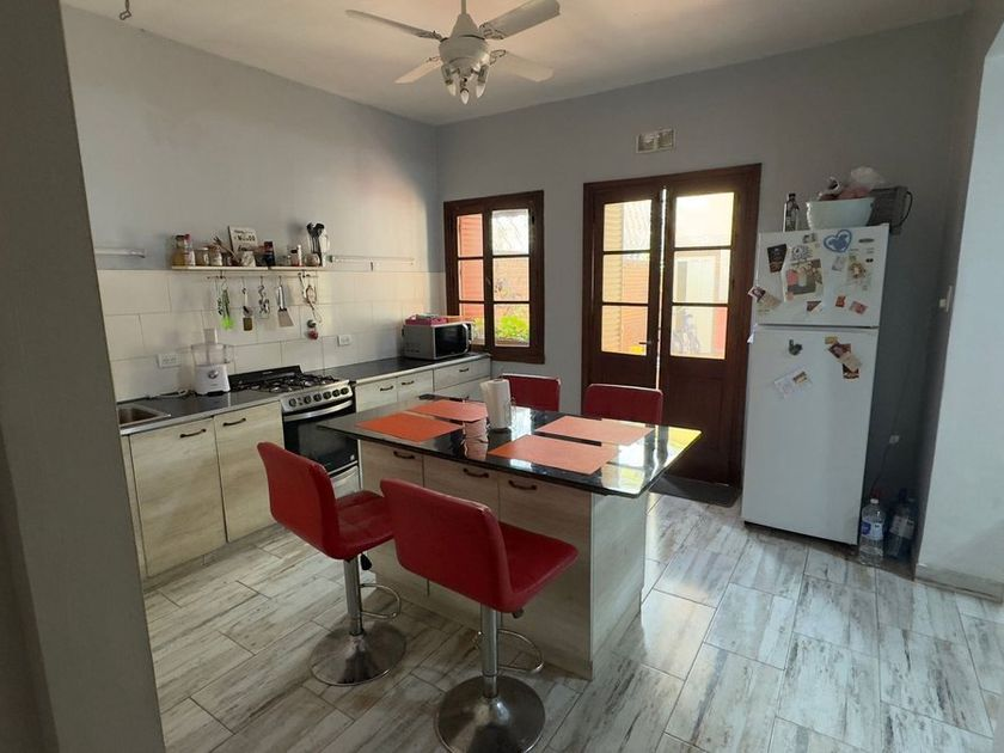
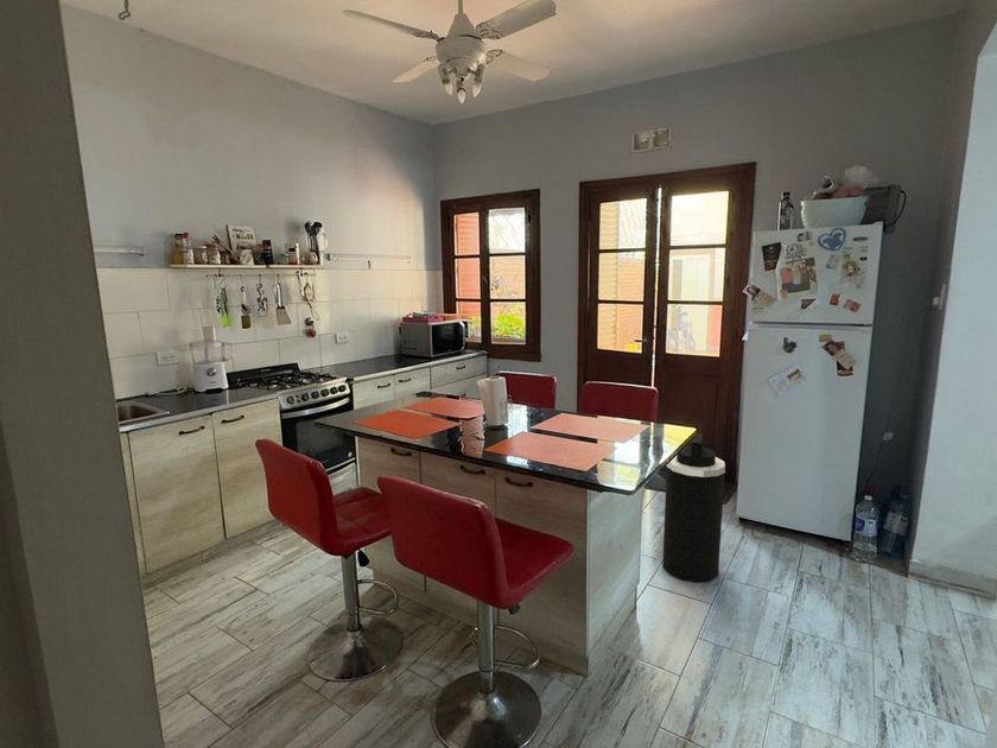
+ trash can (693, 503)
